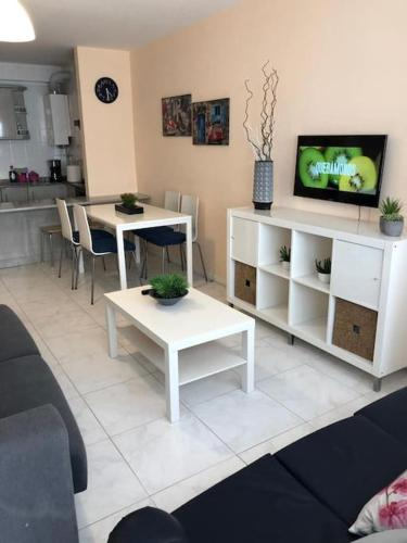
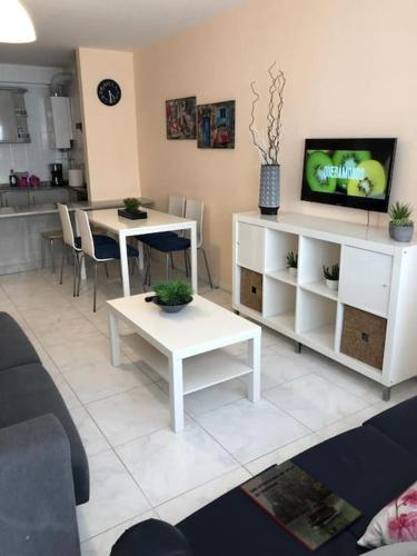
+ magazine (298, 499)
